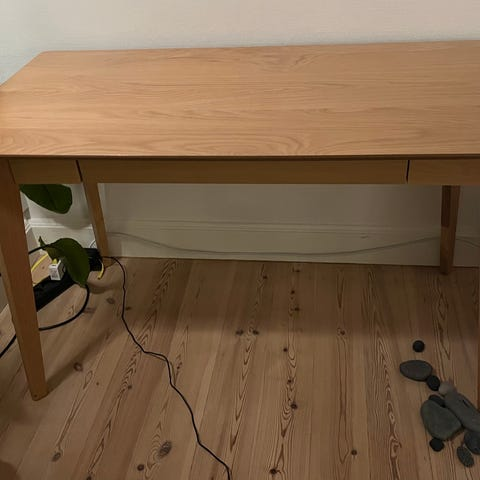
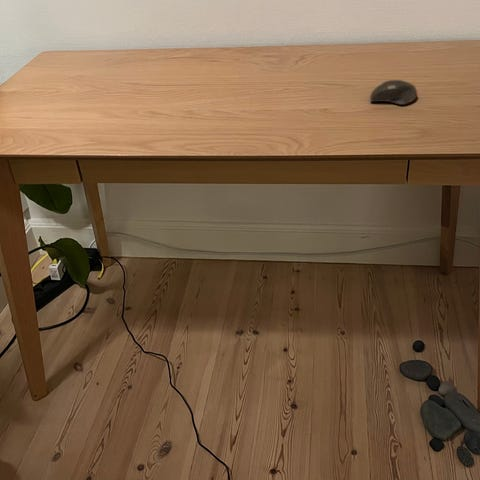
+ computer mouse (394, 90)
